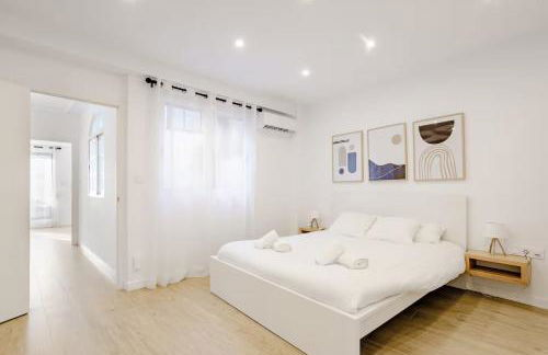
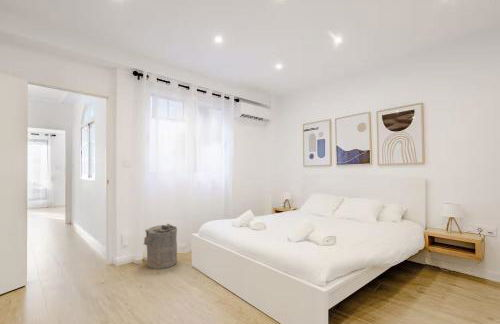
+ laundry hamper (160, 244)
